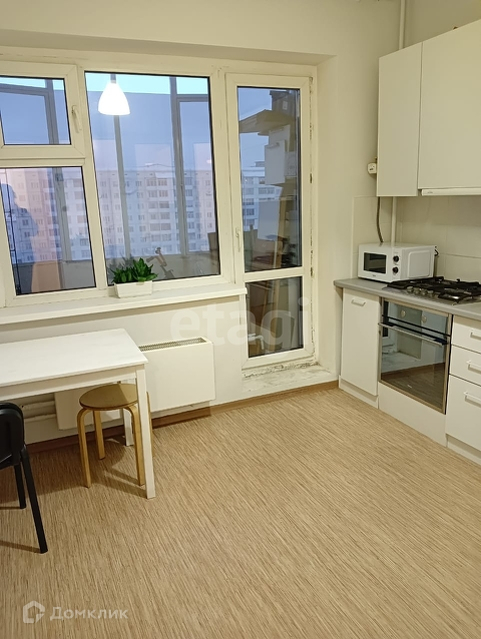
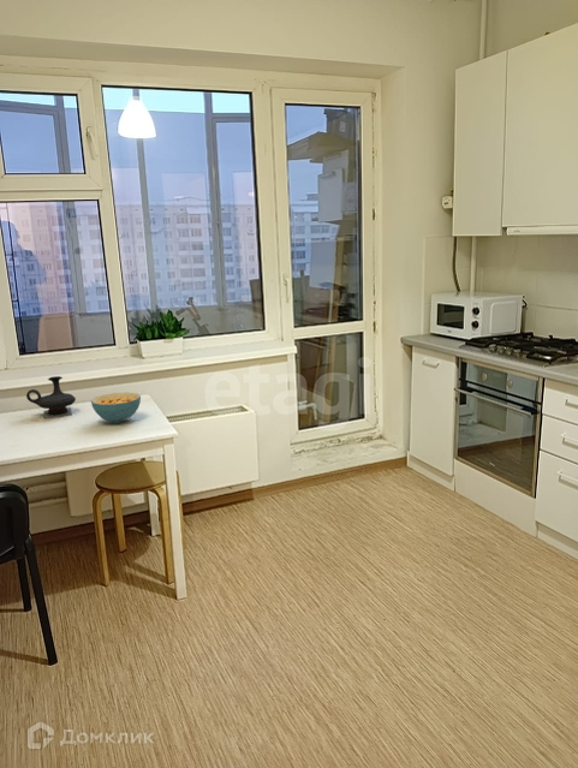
+ cereal bowl (117, 409)
+ teapot (50, 395)
